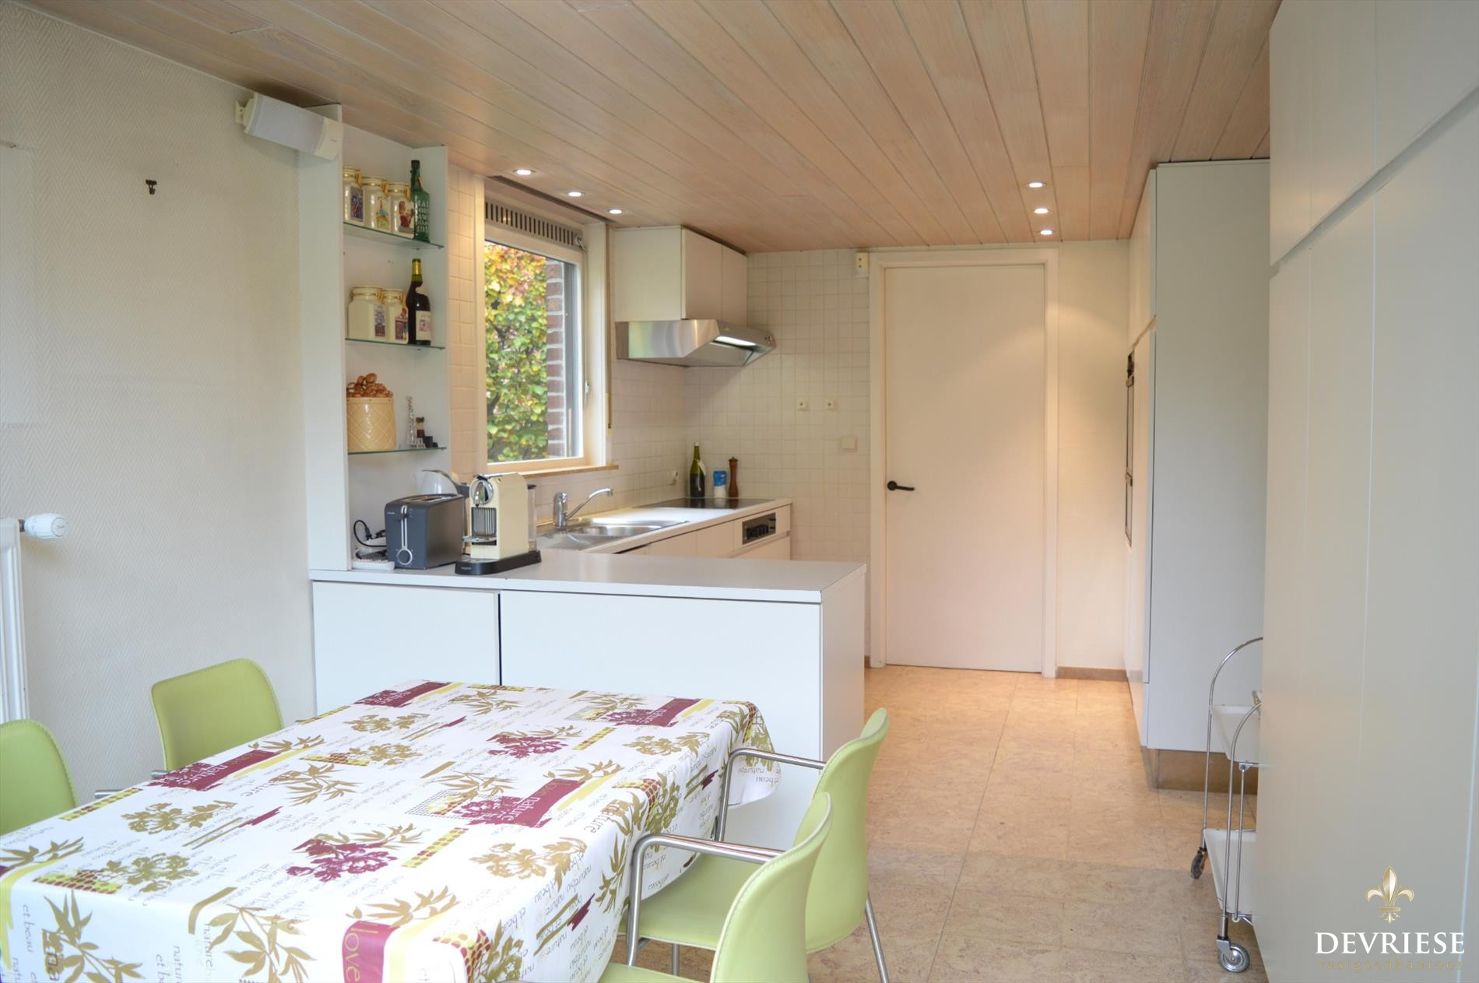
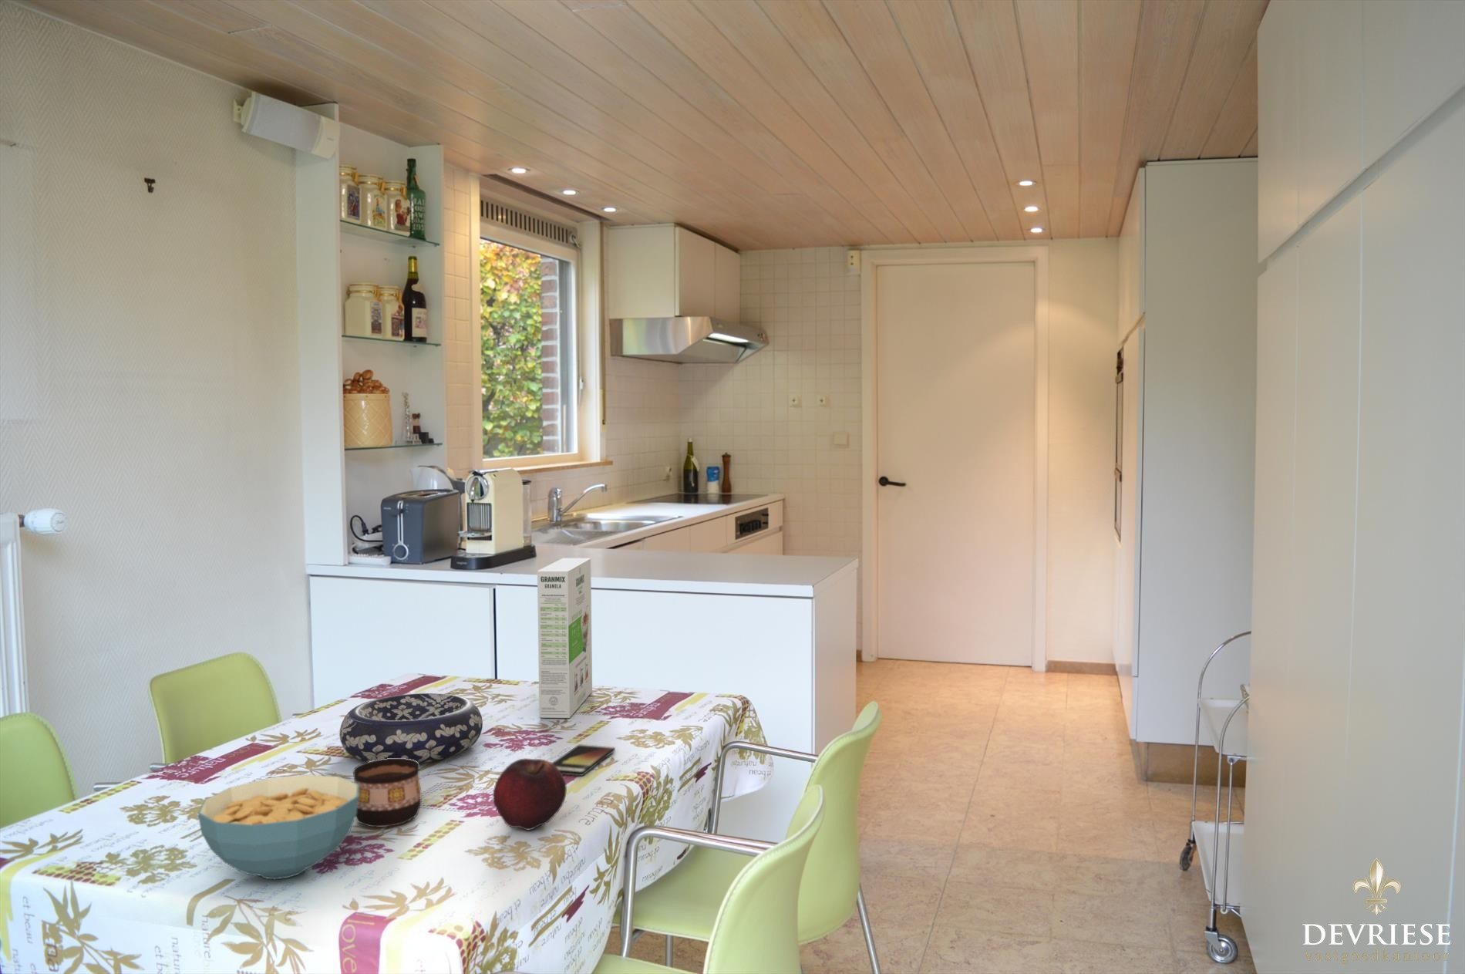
+ fruit (529, 792)
+ cup (389, 791)
+ cereal box (566, 634)
+ smartphone (580, 759)
+ cereal bowl (283, 834)
+ decorative bowl (412, 728)
